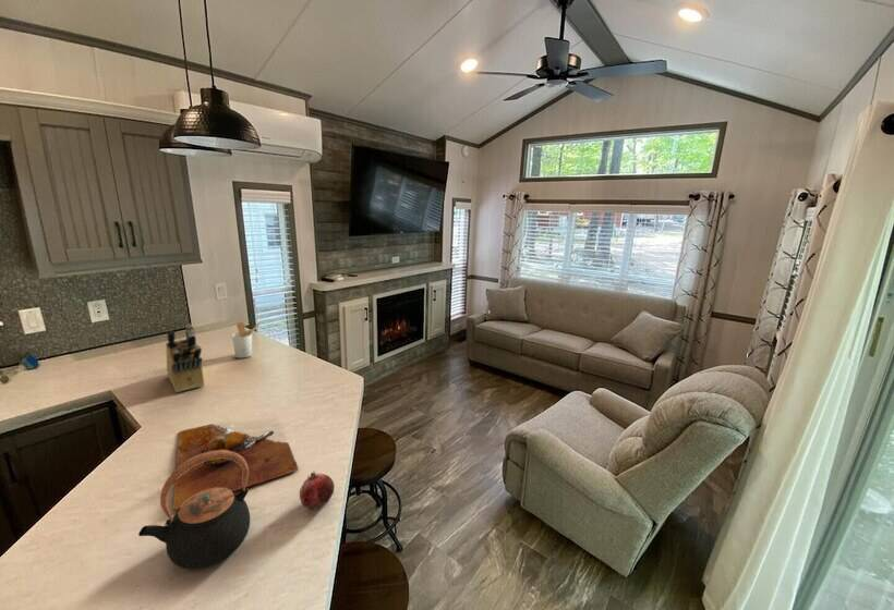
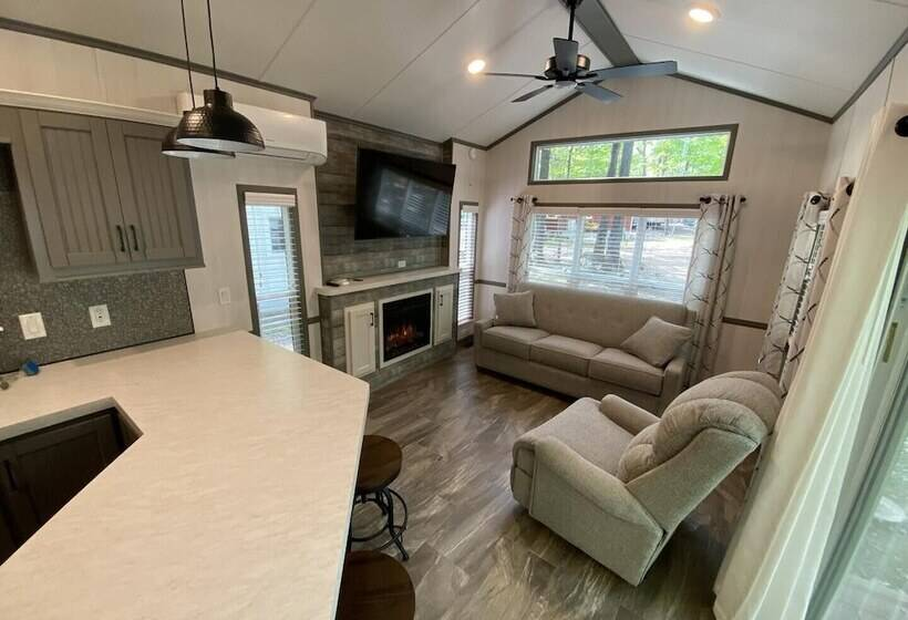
- cutting board (233, 441)
- knife block (182, 352)
- utensil holder (247, 339)
- teapot (197, 504)
- fruit (316, 487)
